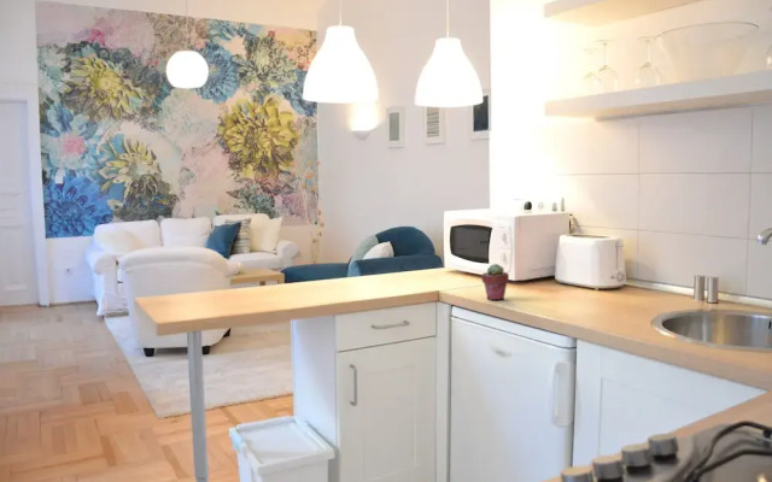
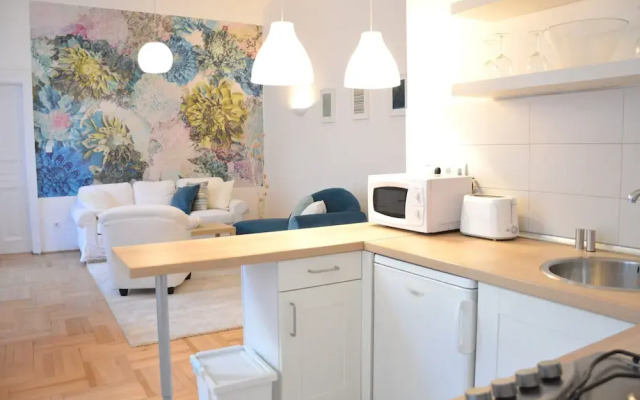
- potted succulent (495, 281)
